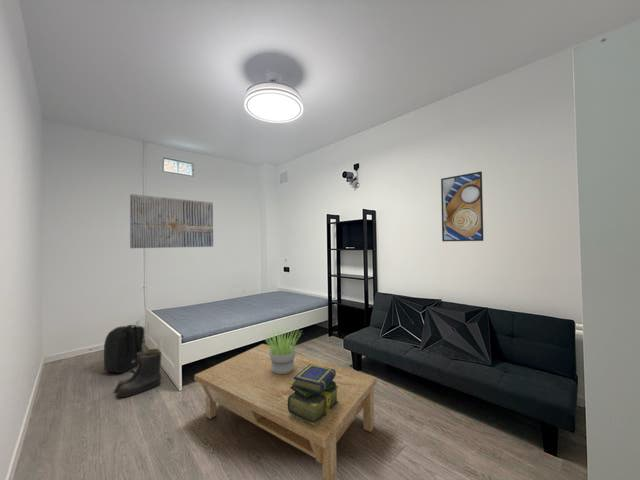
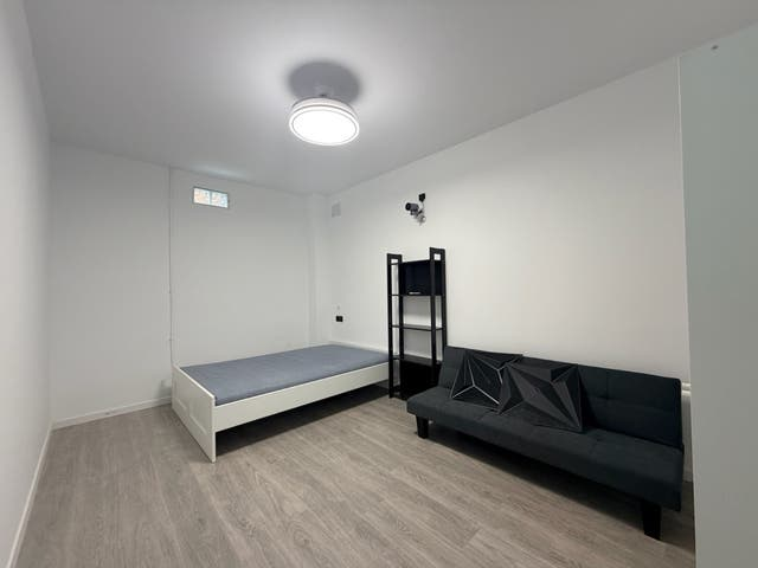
- coffee table (284, 399)
- stack of books (313, 388)
- boots (138, 370)
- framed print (461, 208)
- wall art (175, 223)
- backpack (126, 346)
- potted plant (282, 350)
